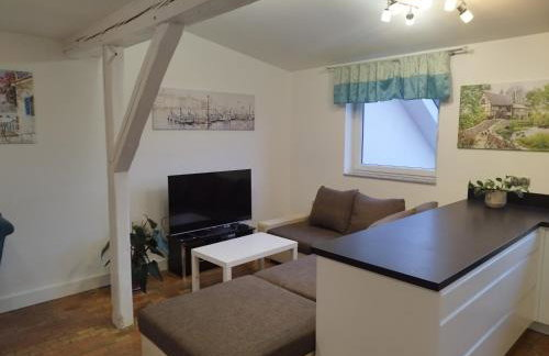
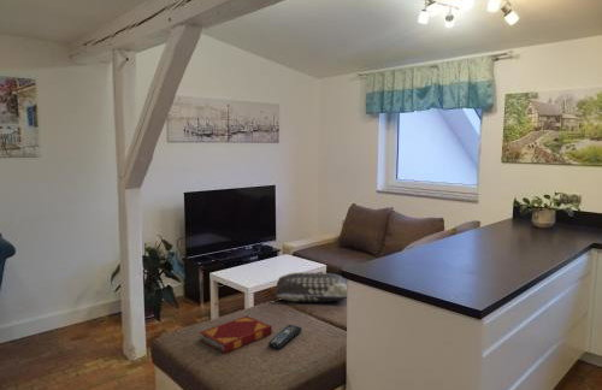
+ remote control (285, 335)
+ cushion (312, 285)
+ hardback book (236, 332)
